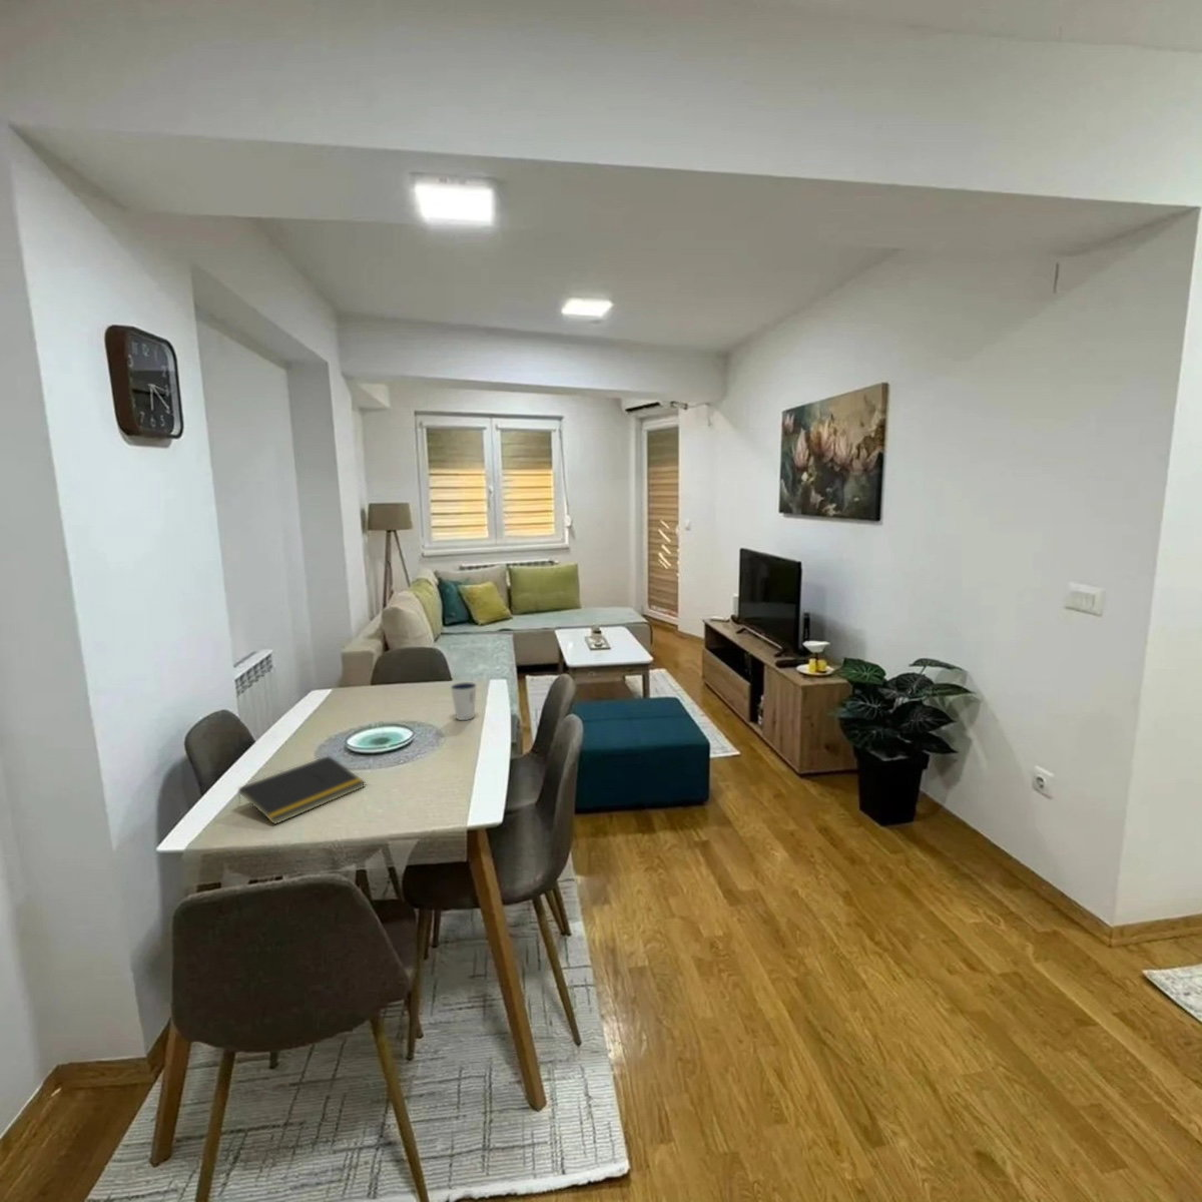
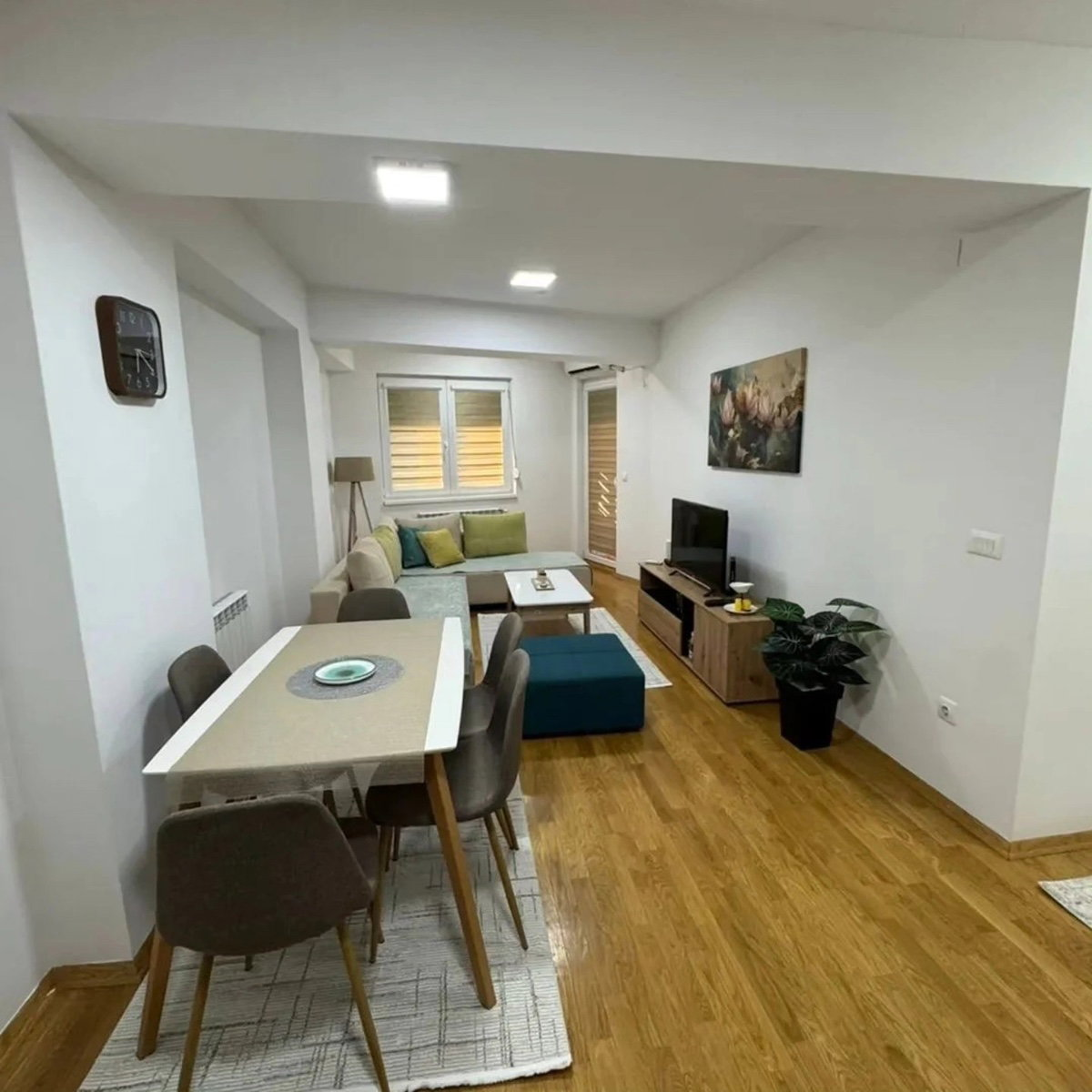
- notepad (304, 786)
- dixie cup (463, 701)
